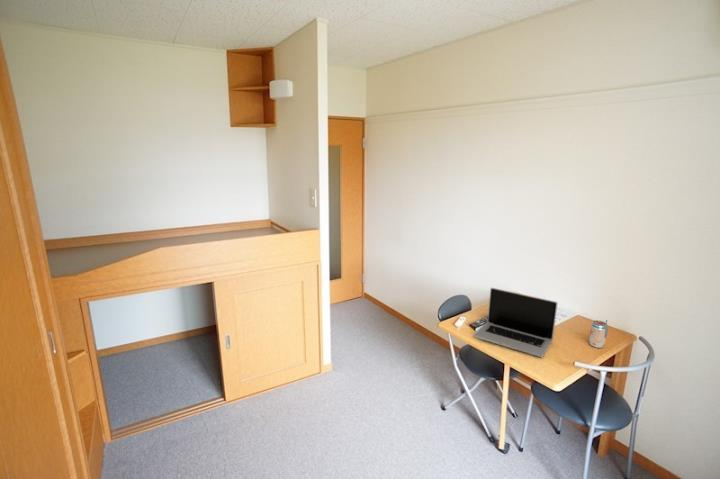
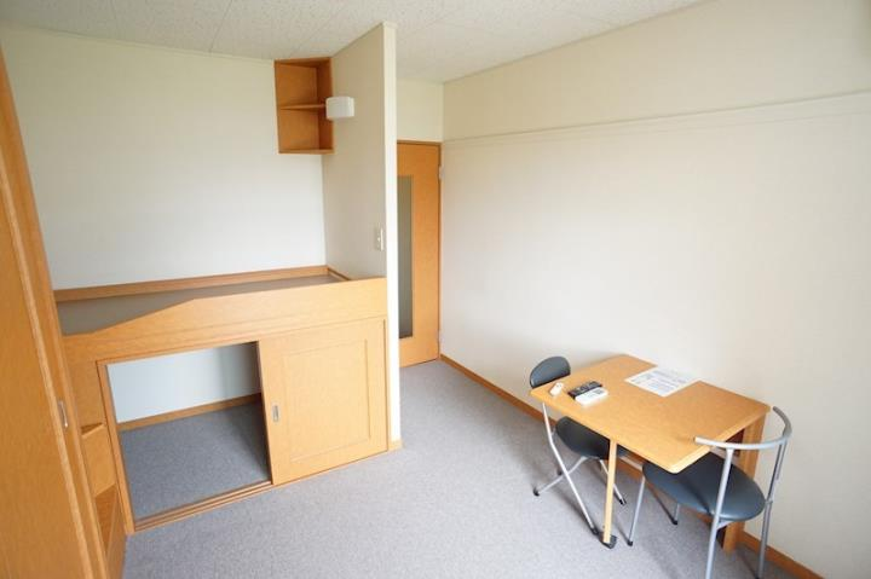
- beverage can (598, 332)
- laptop (514, 320)
